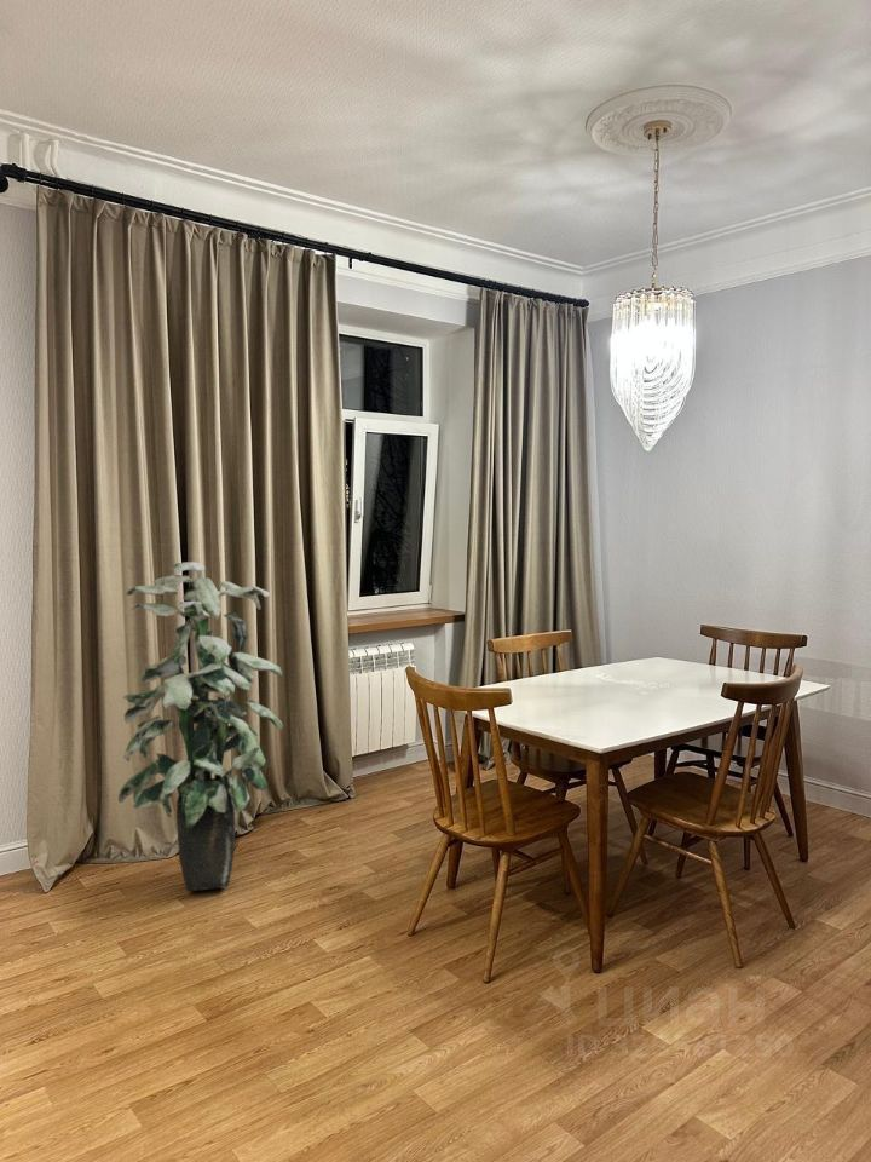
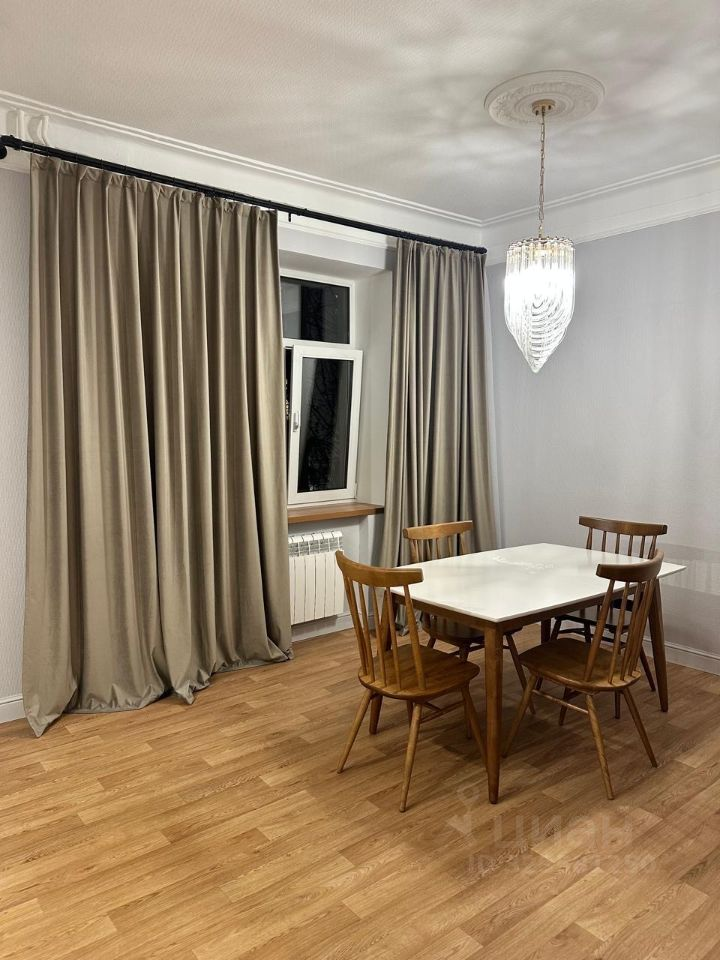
- indoor plant (196, 723)
